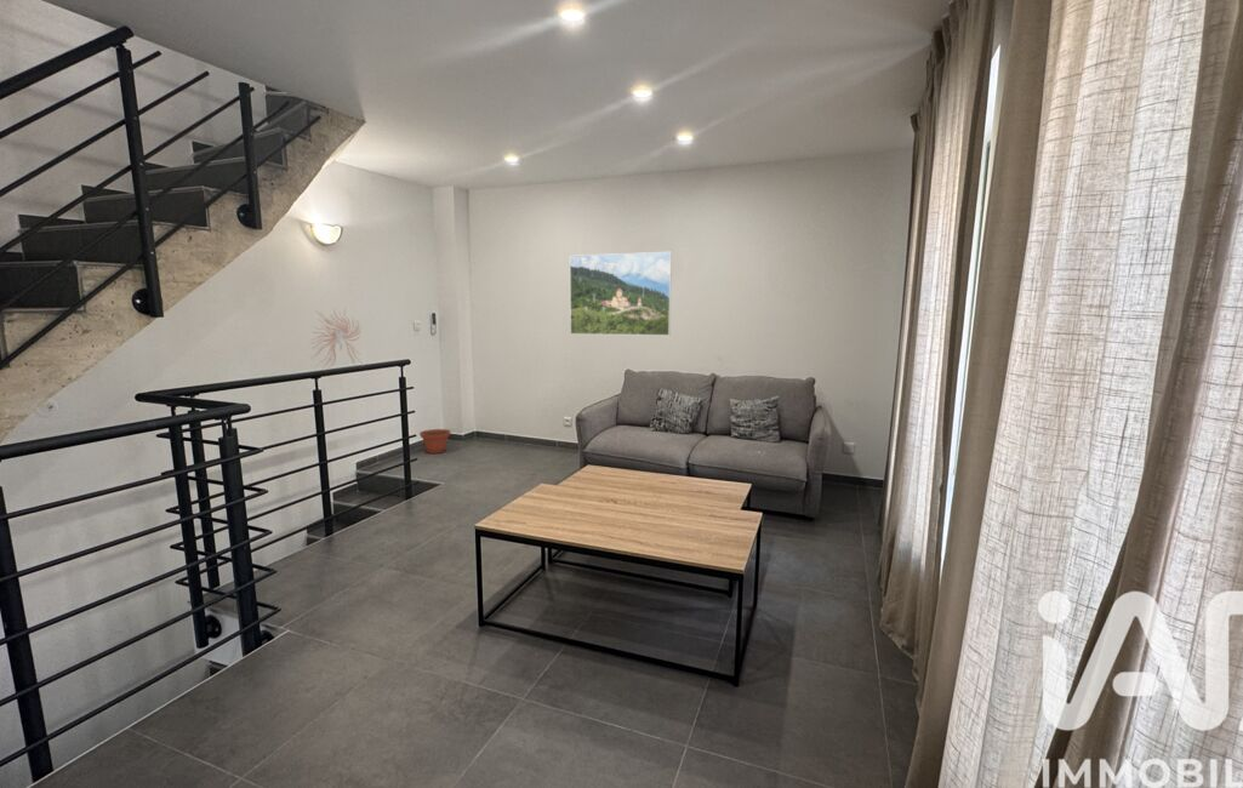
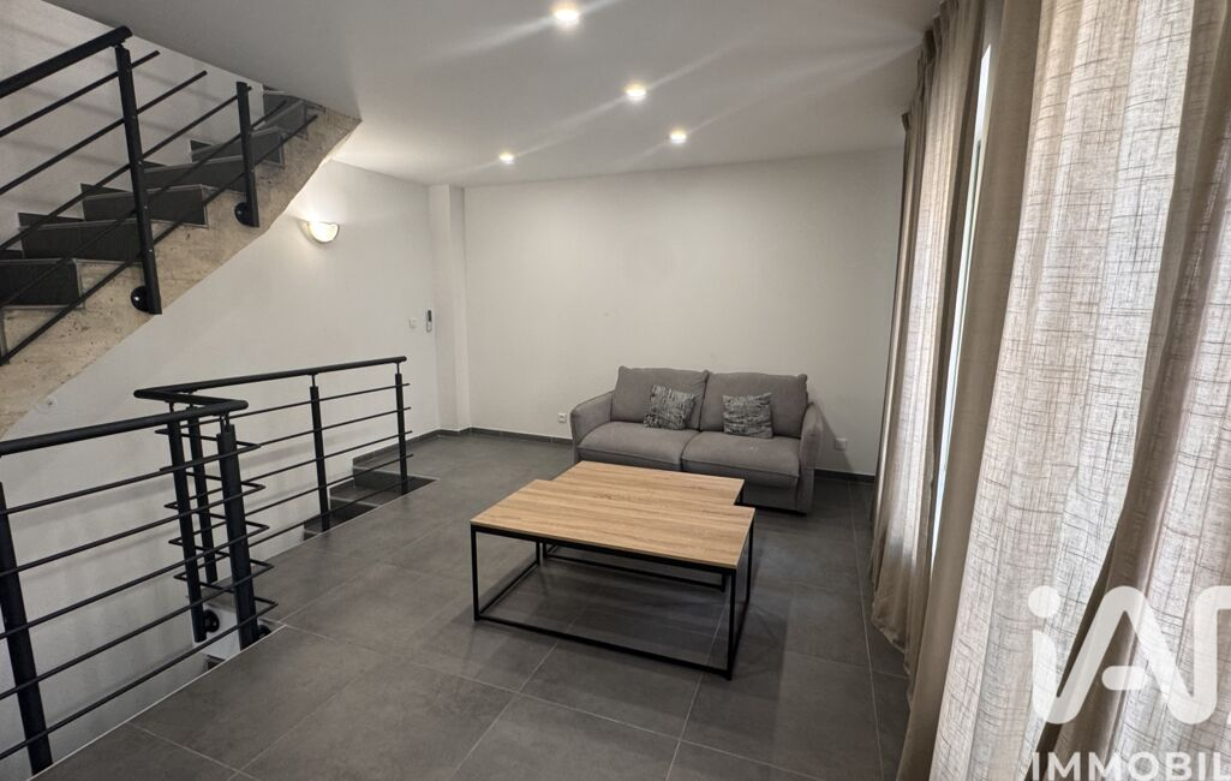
- plant pot (435, 441)
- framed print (618, 295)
- wall sculpture (337, 338)
